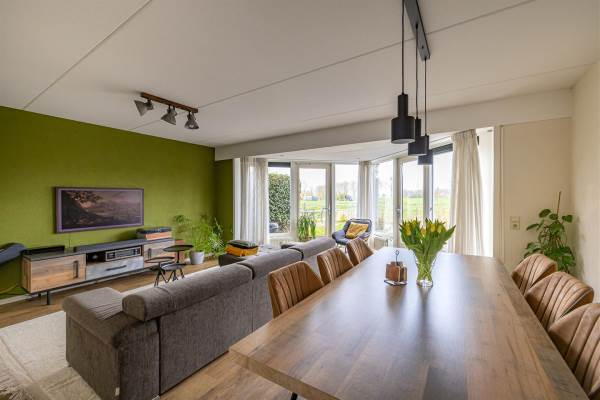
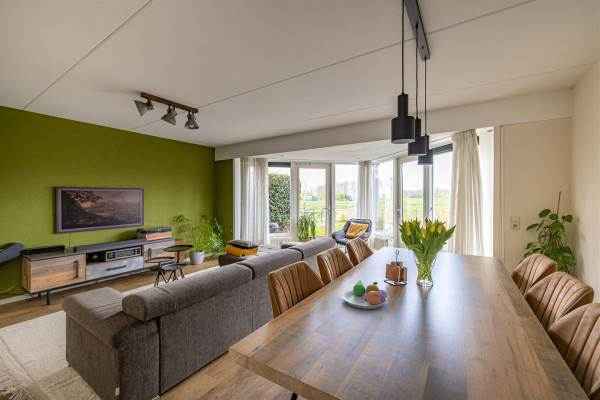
+ fruit bowl (364, 292)
